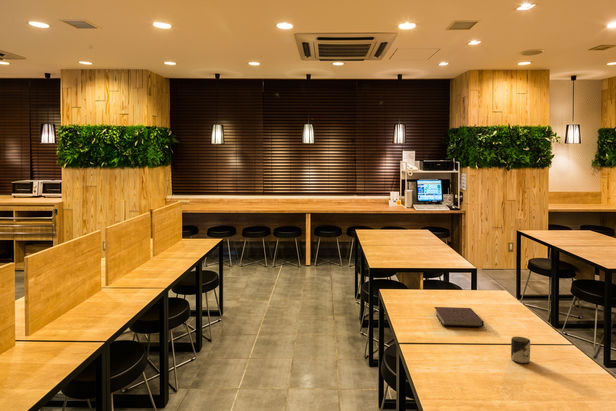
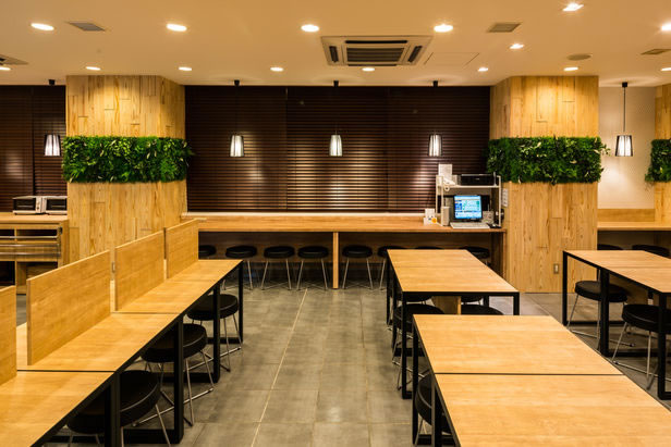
- notebook (457, 316)
- cup (521, 351)
